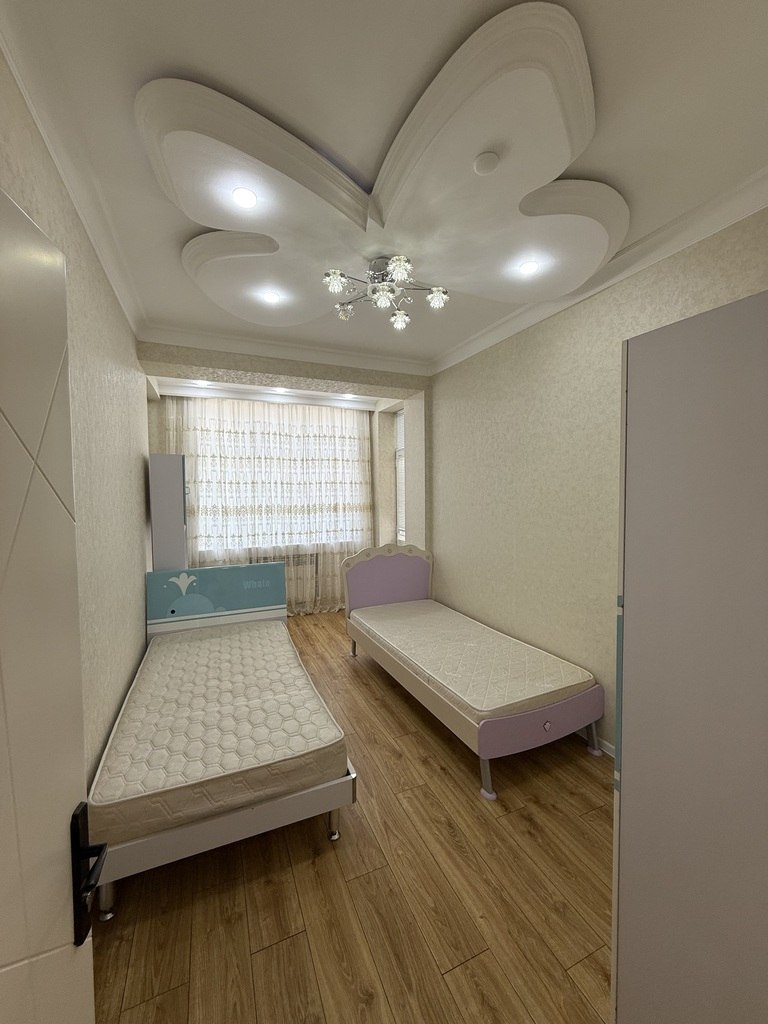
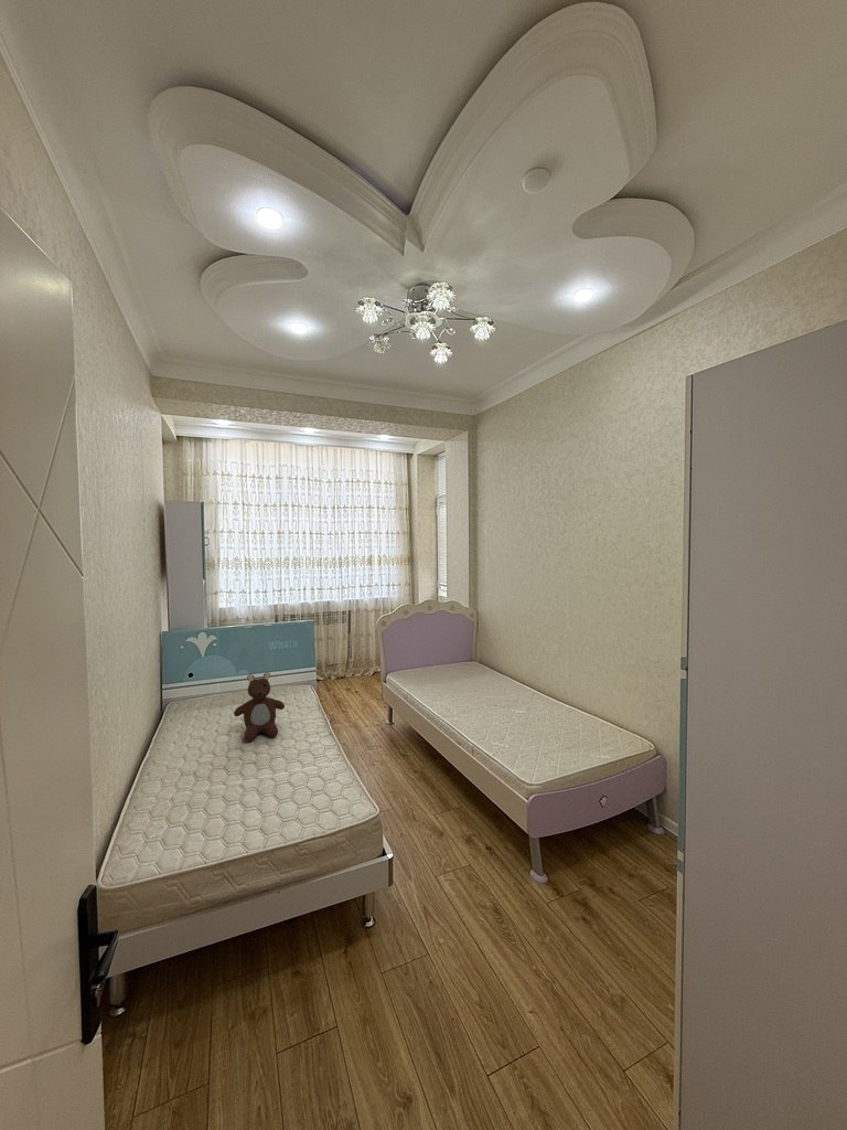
+ teddy bear (259, 704)
